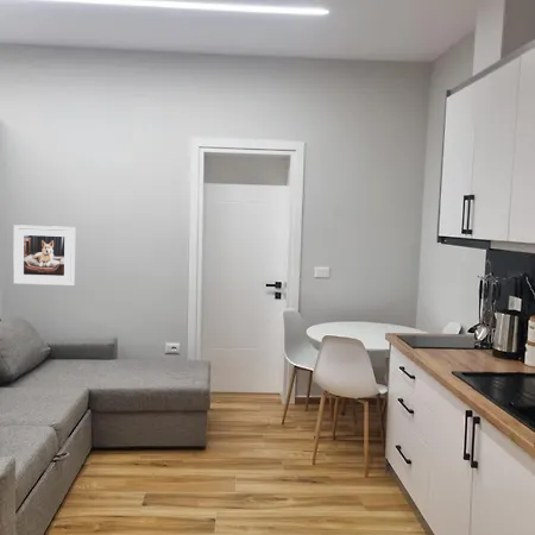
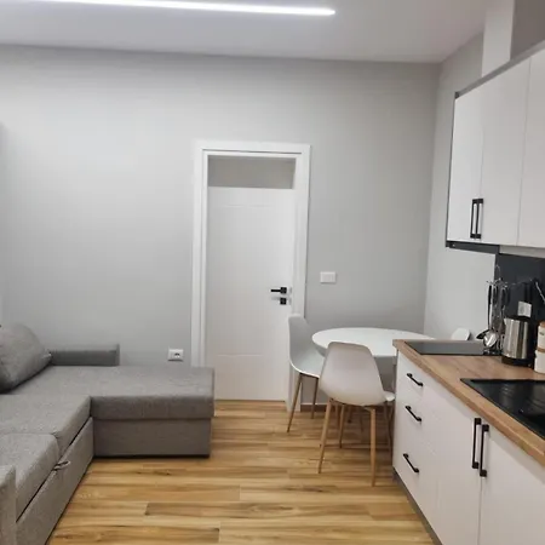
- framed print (44, 254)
